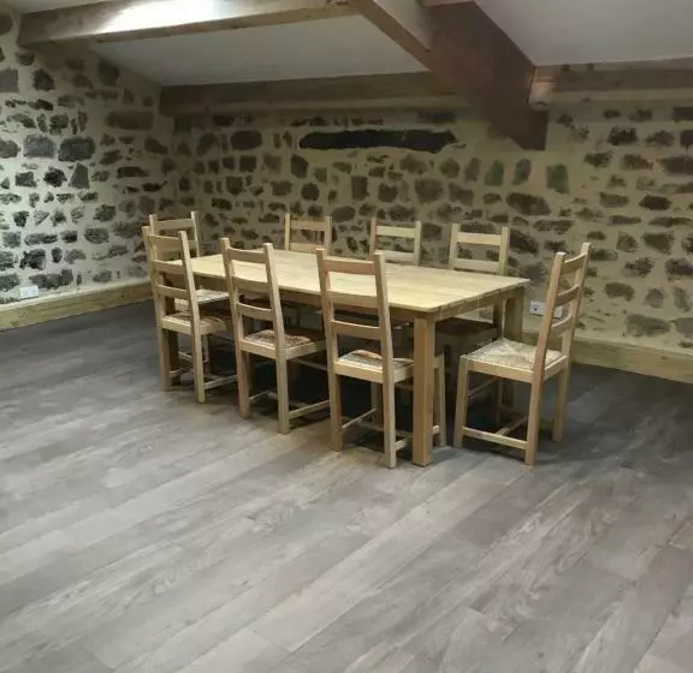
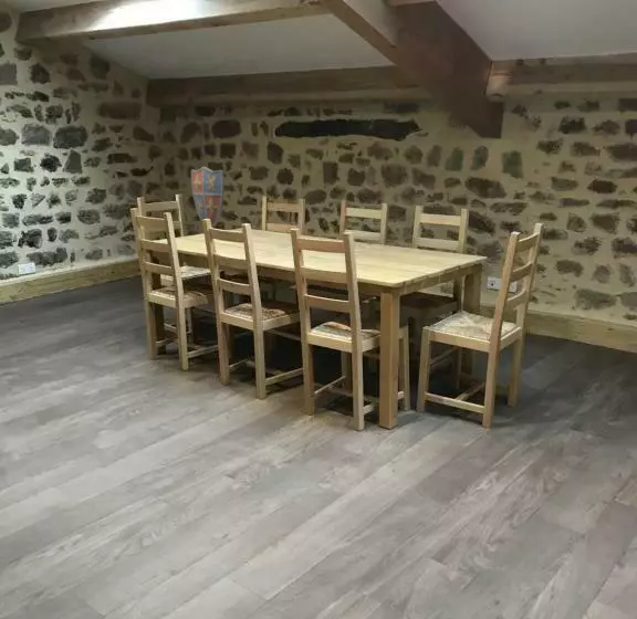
+ decorative shield (206, 198)
